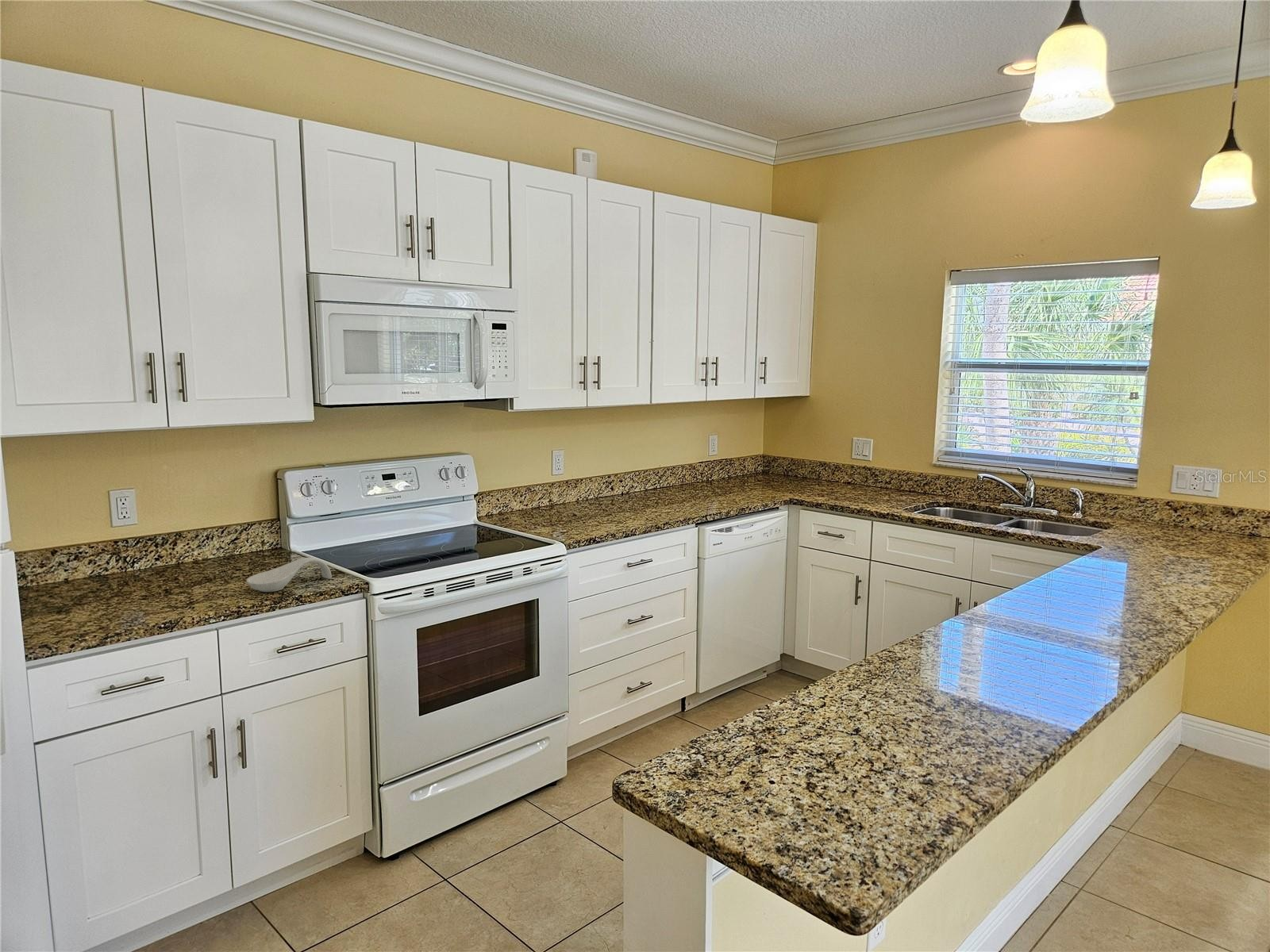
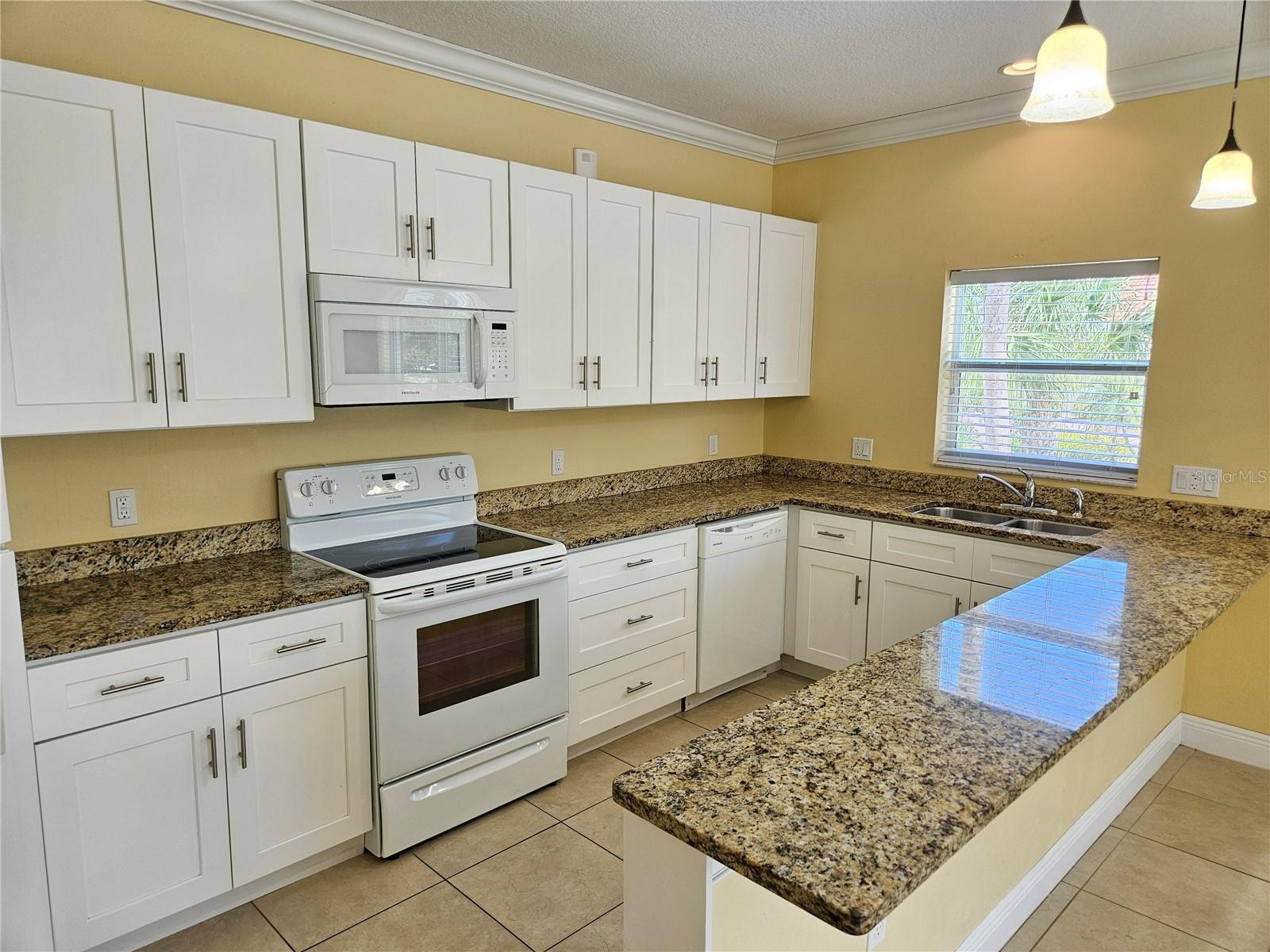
- spoon rest (289, 574)
